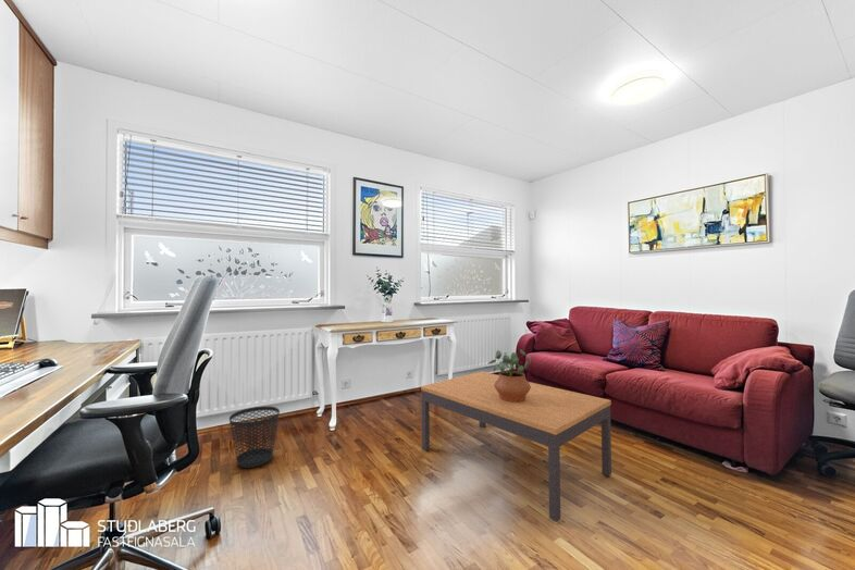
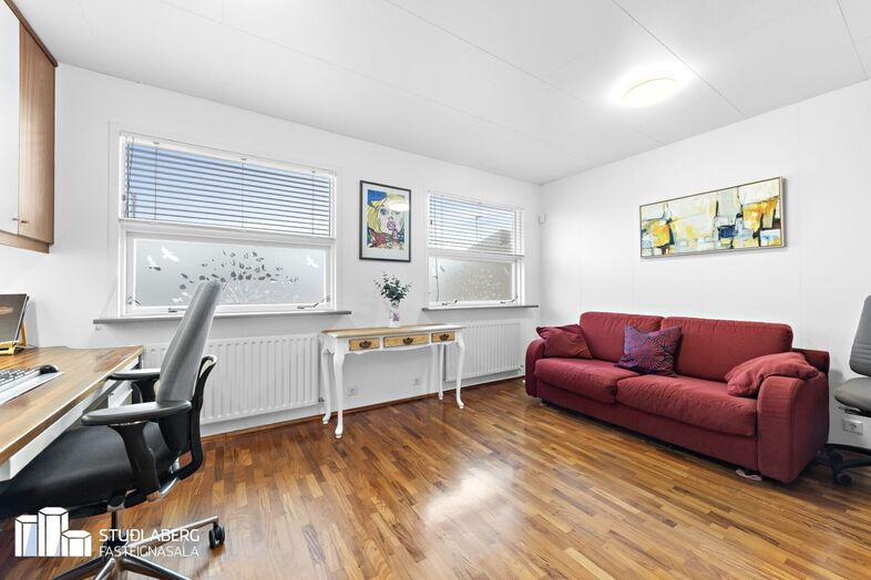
- potted plant (507, 372)
- wastebasket (255, 437)
- coffee table (509, 426)
